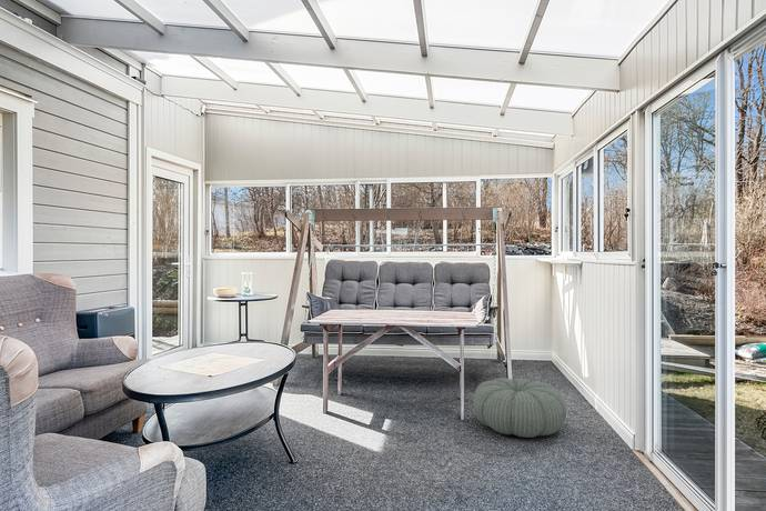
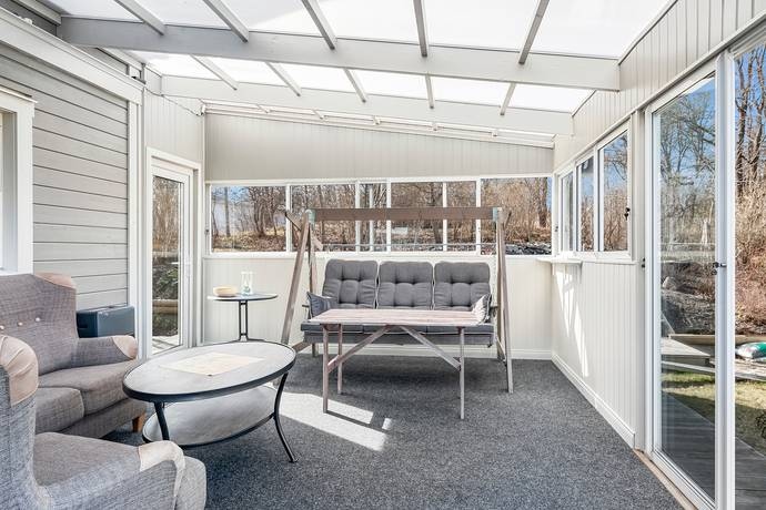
- pouf (517, 404)
